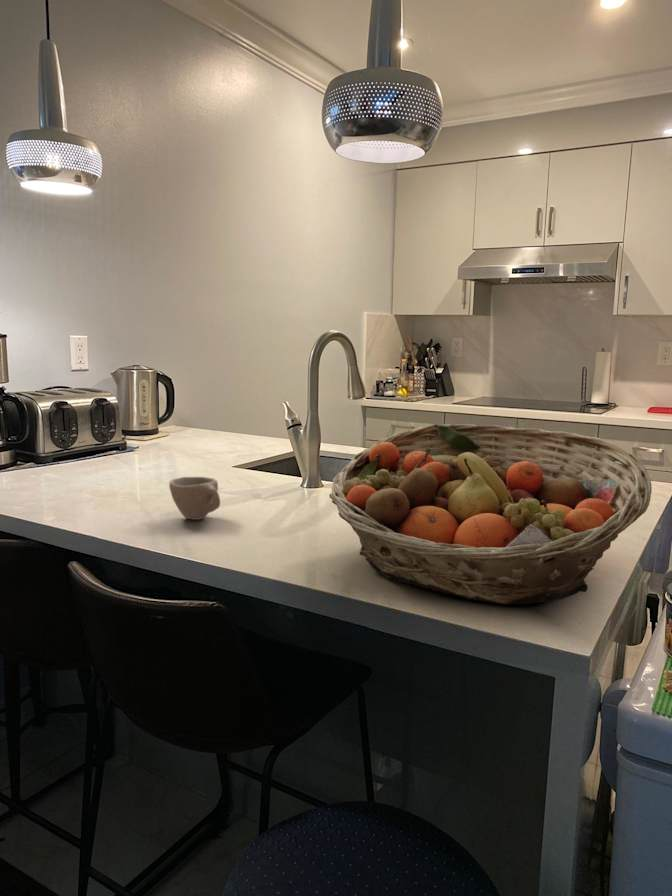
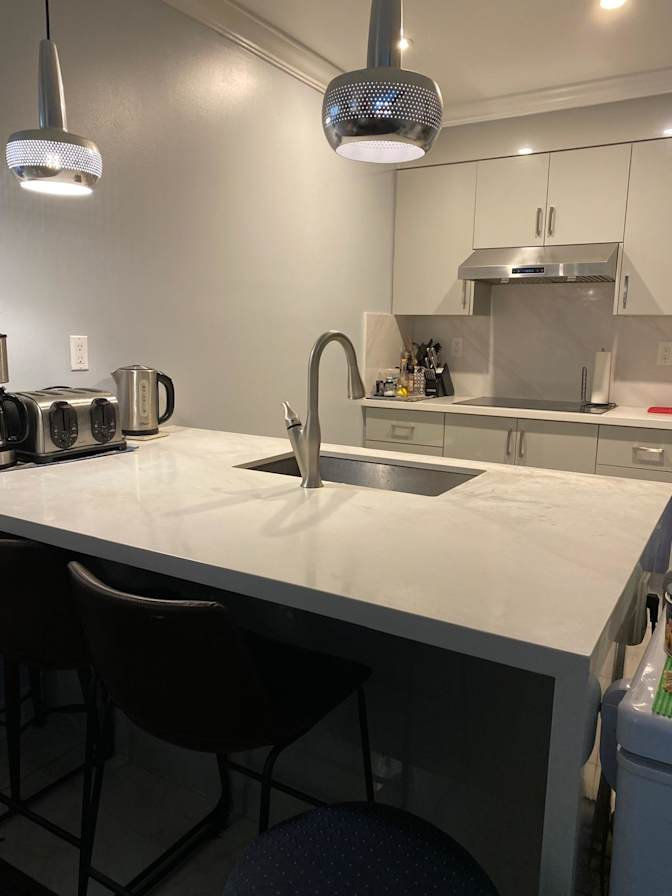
- cup (199, 499)
- fruit basket (478, 501)
